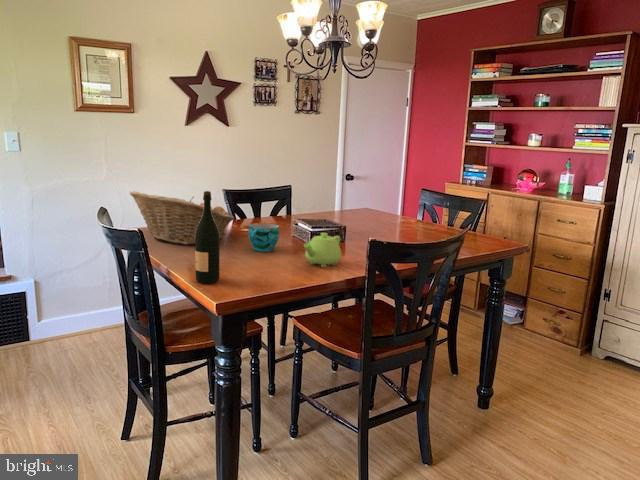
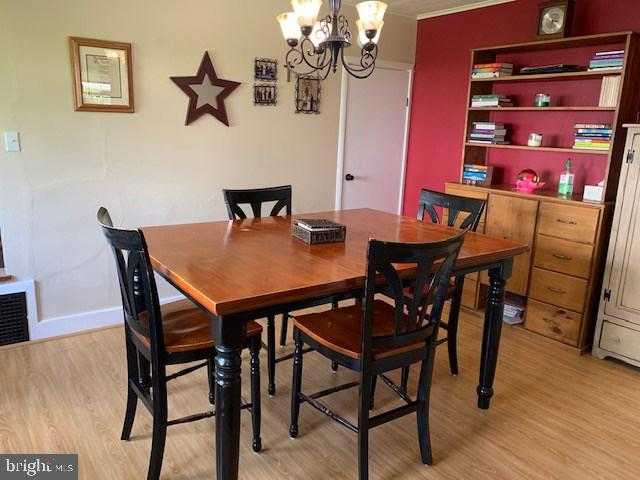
- cup (263, 238)
- teapot (322, 248)
- fruit basket (182, 214)
- wine bottle (207, 236)
